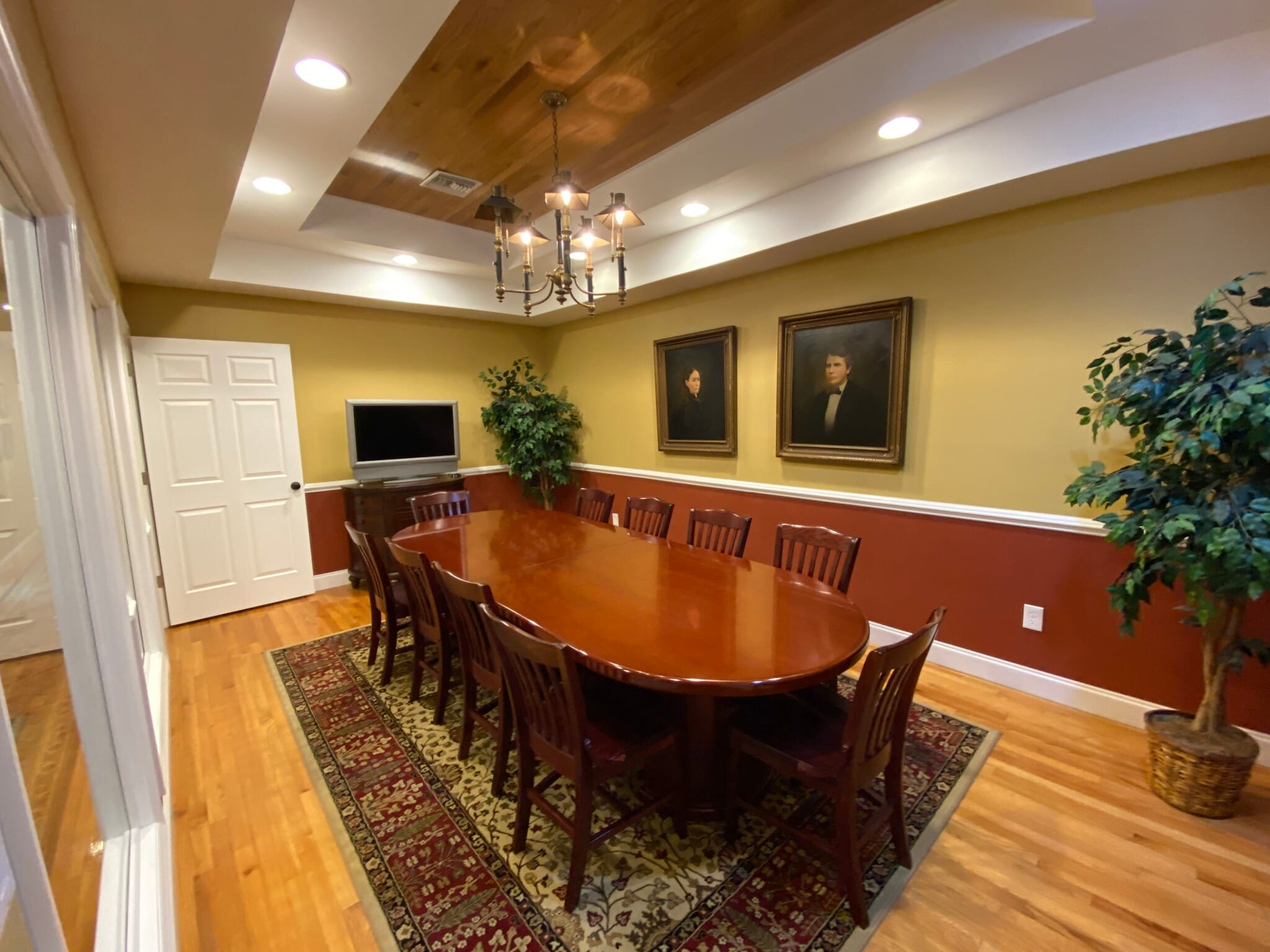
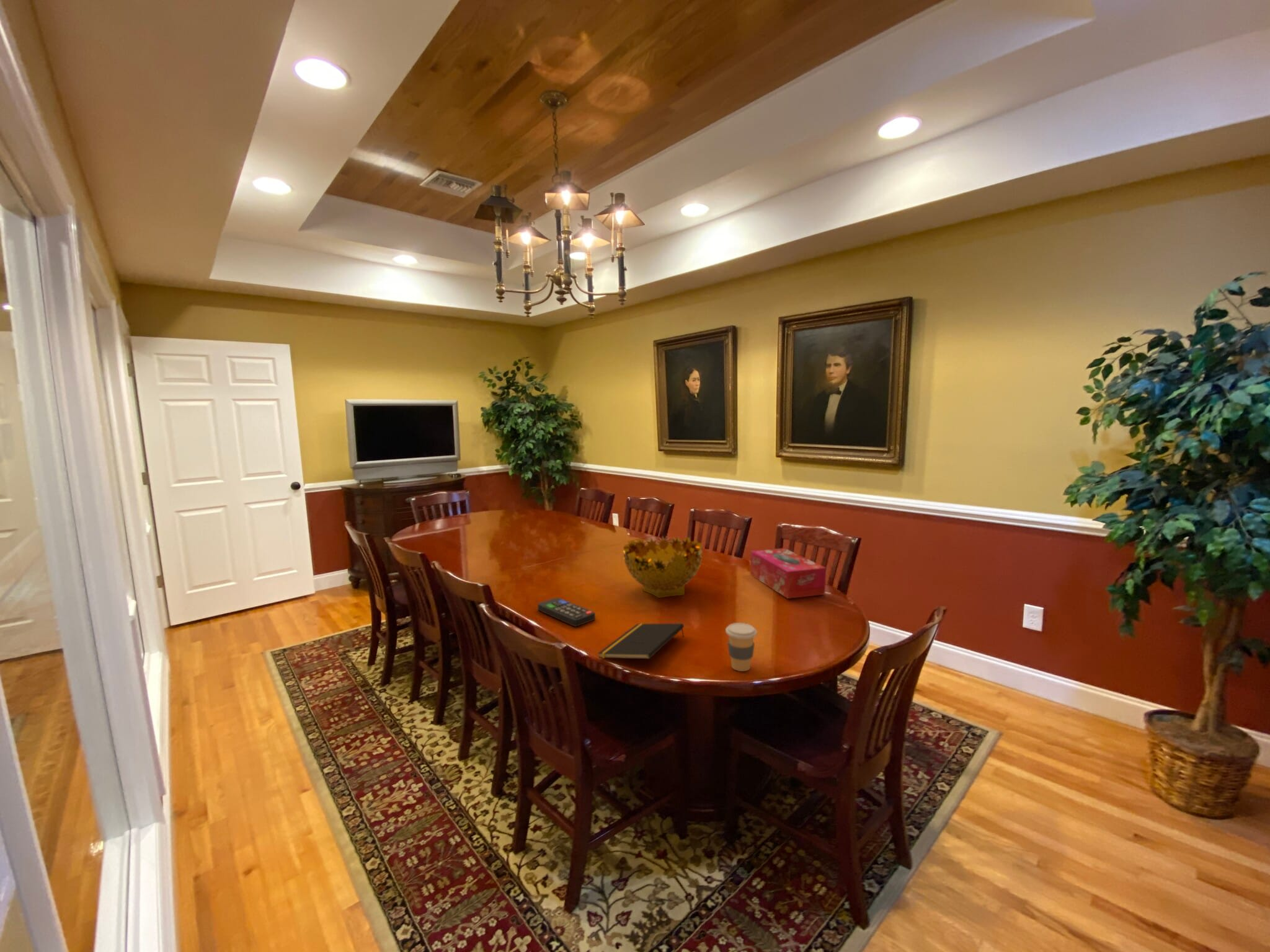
+ notepad (642, 640)
+ coffee cup (740, 647)
+ tissue box (785, 571)
+ remote control (566, 610)
+ decorative bowl (663, 566)
